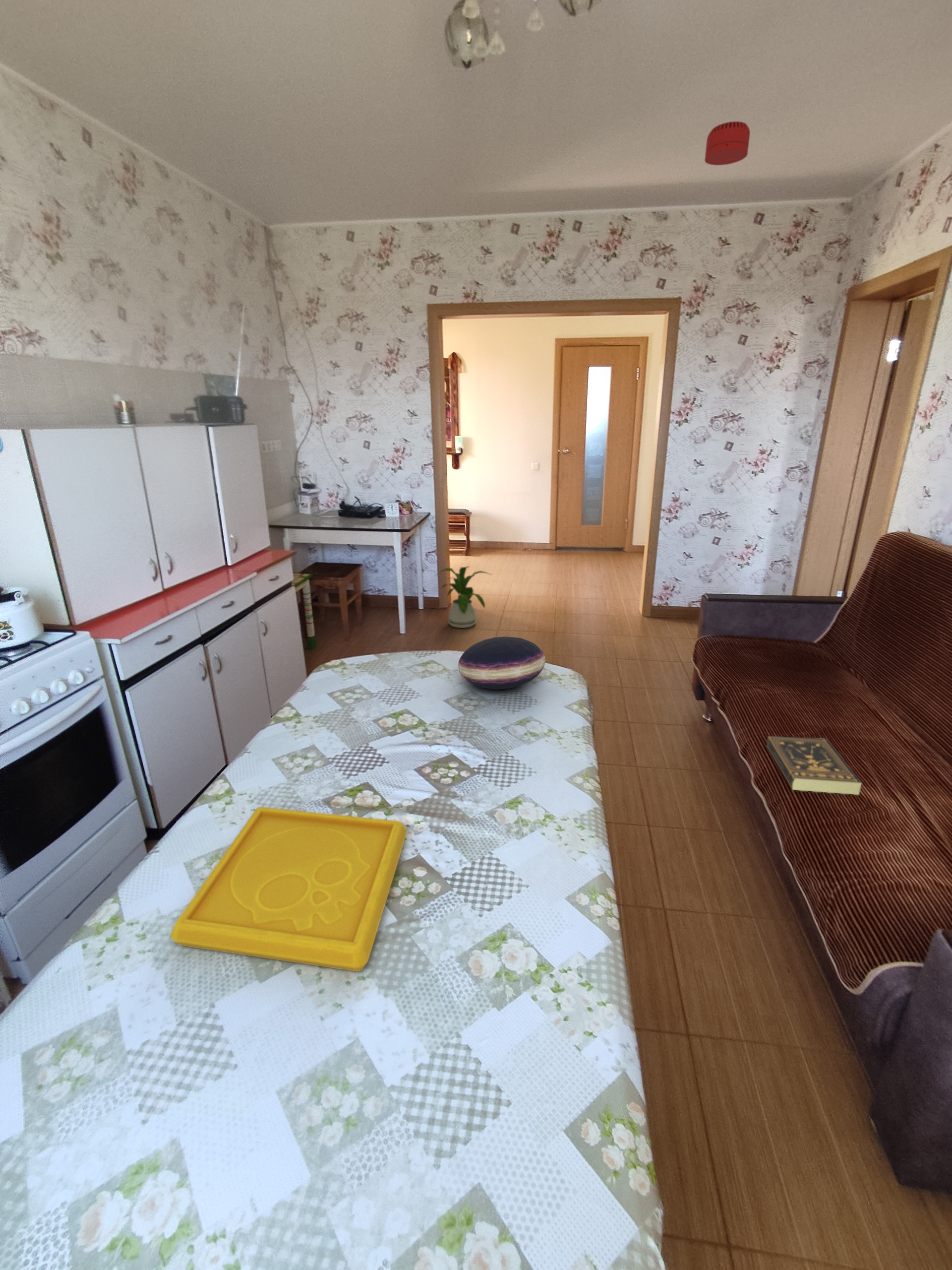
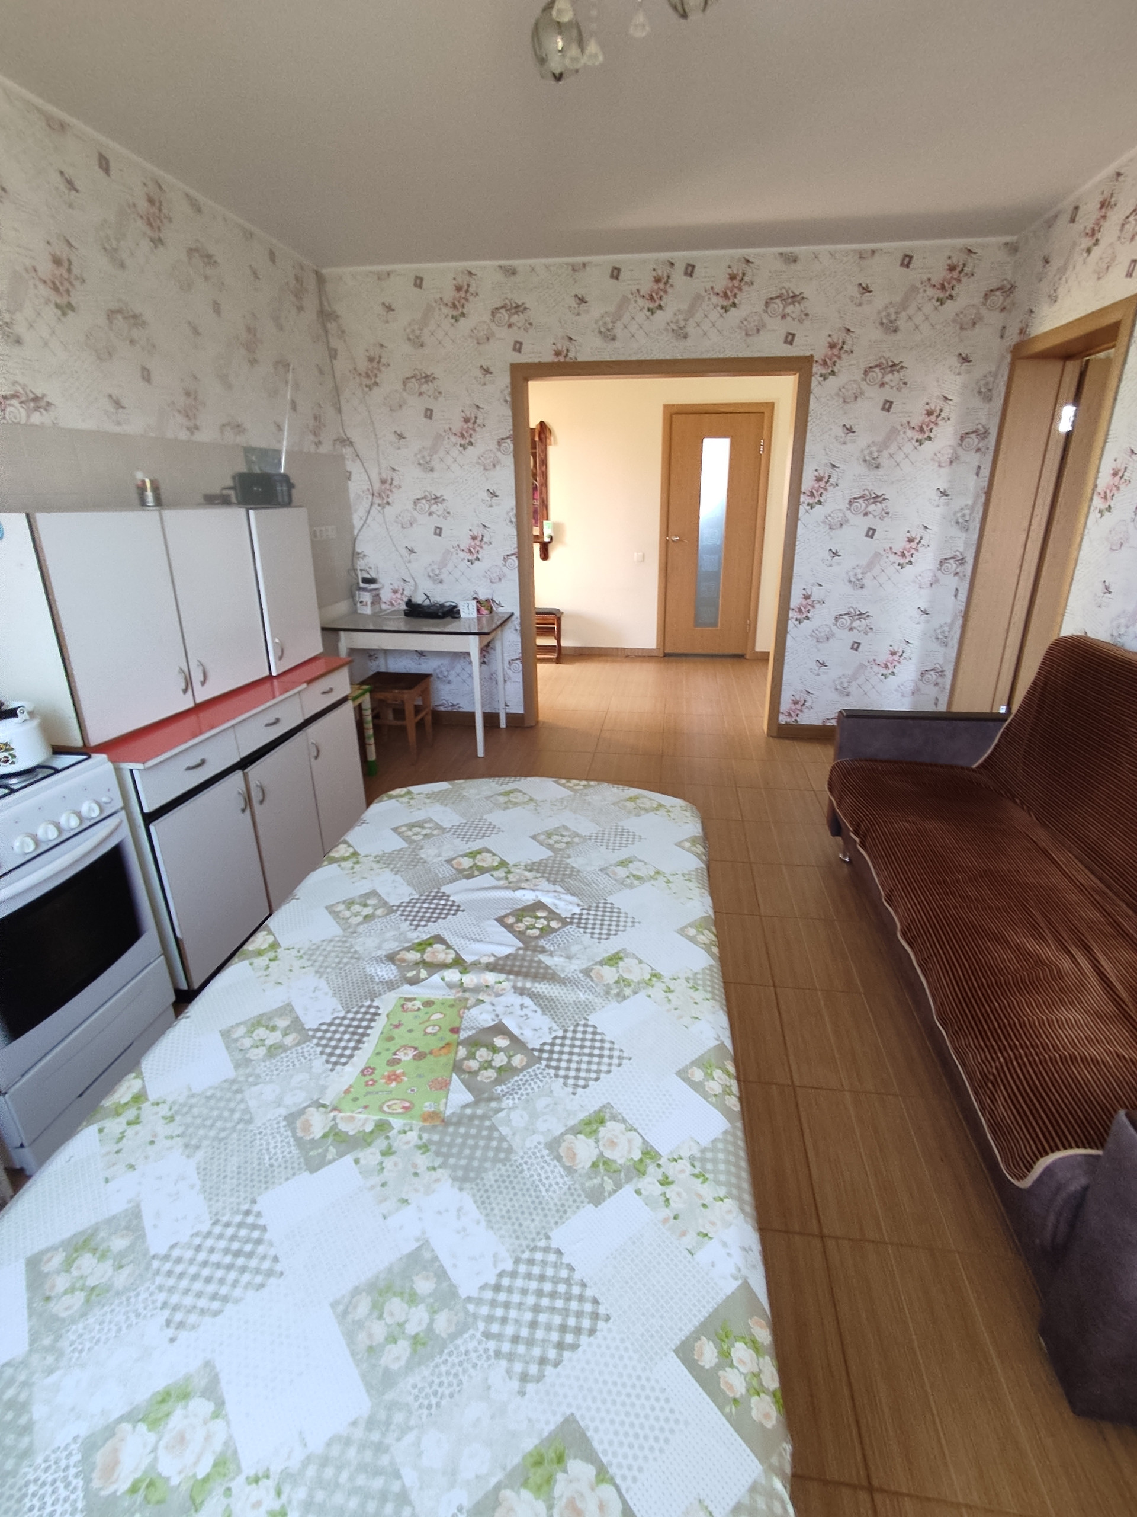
- cushion (501, 662)
- house plant (465, 591)
- smoke detector (727, 143)
- book (810, 763)
- serving tray (301, 877)
